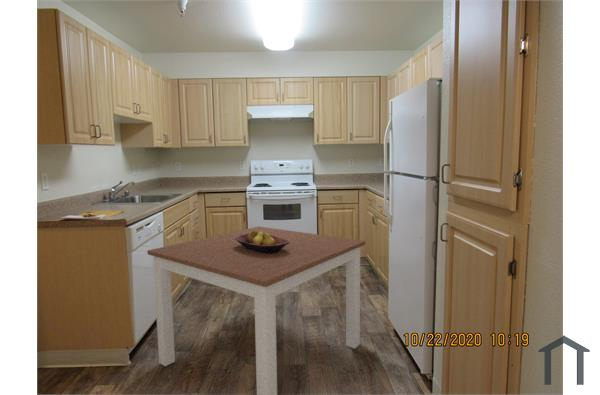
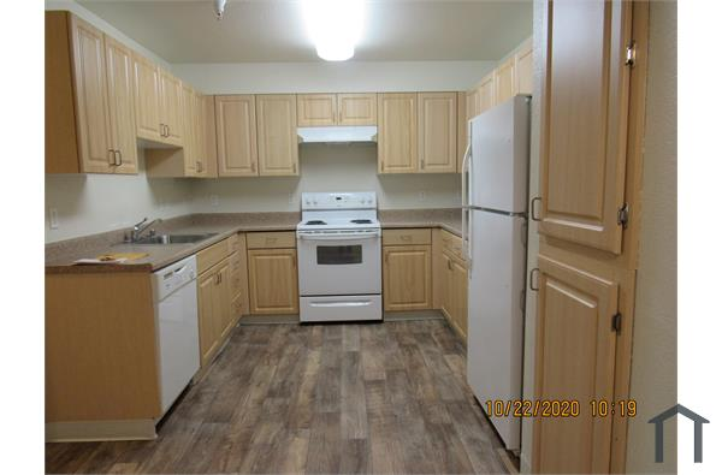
- dining table (262, 300)
- fruit bowl (261, 239)
